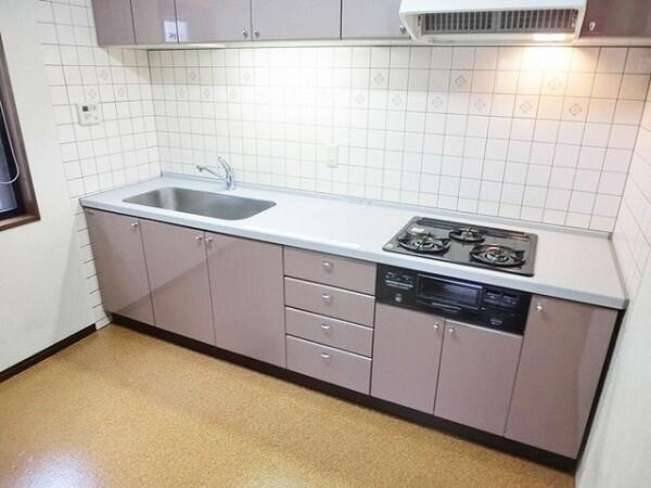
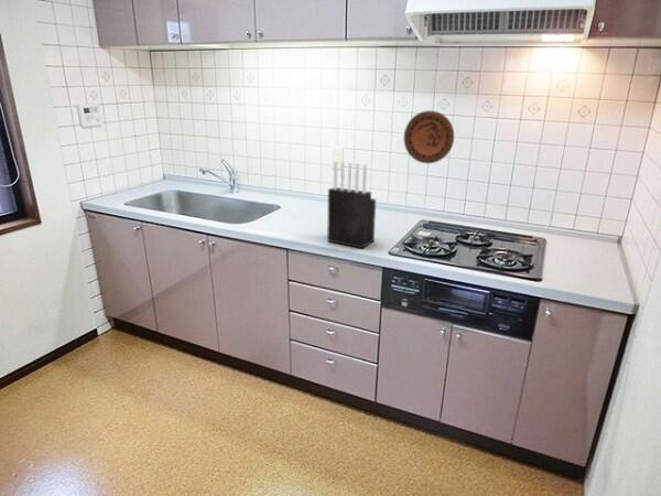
+ knife block (353, 202)
+ decorative plate (427, 137)
